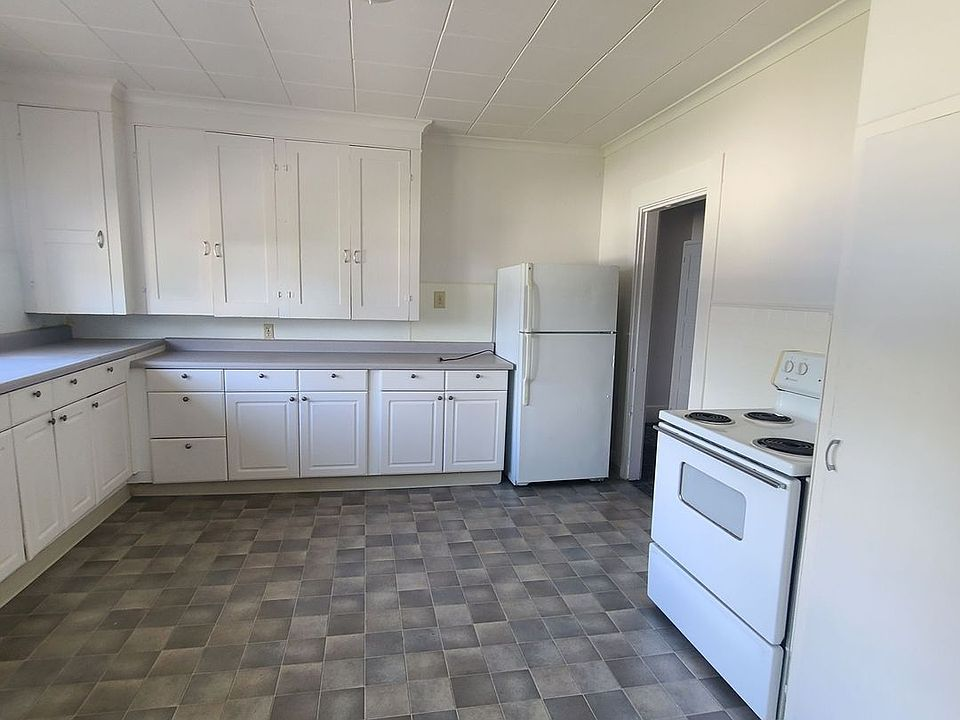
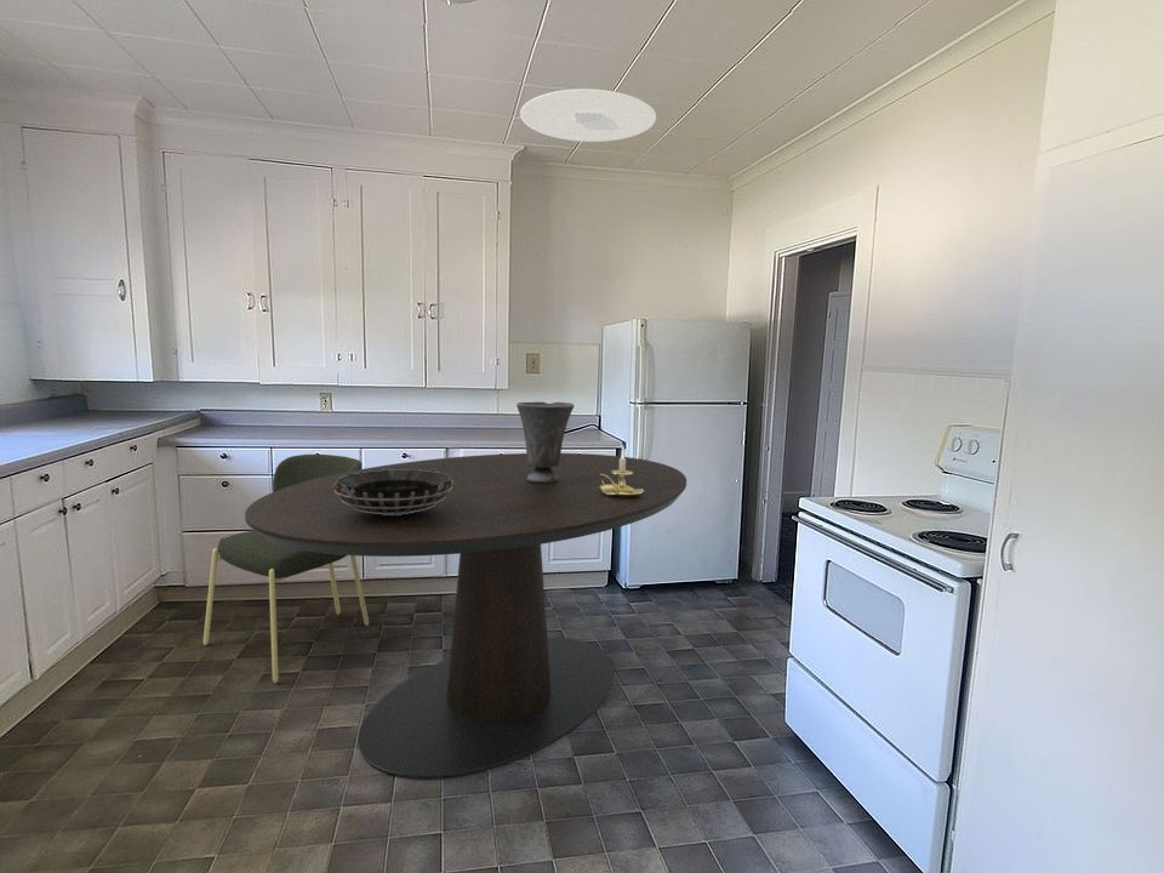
+ decorative bowl (393, 493)
+ candle holder (620, 468)
+ dining chair (297, 552)
+ ceiling light (588, 110)
+ dining table (500, 590)
+ vase (544, 441)
